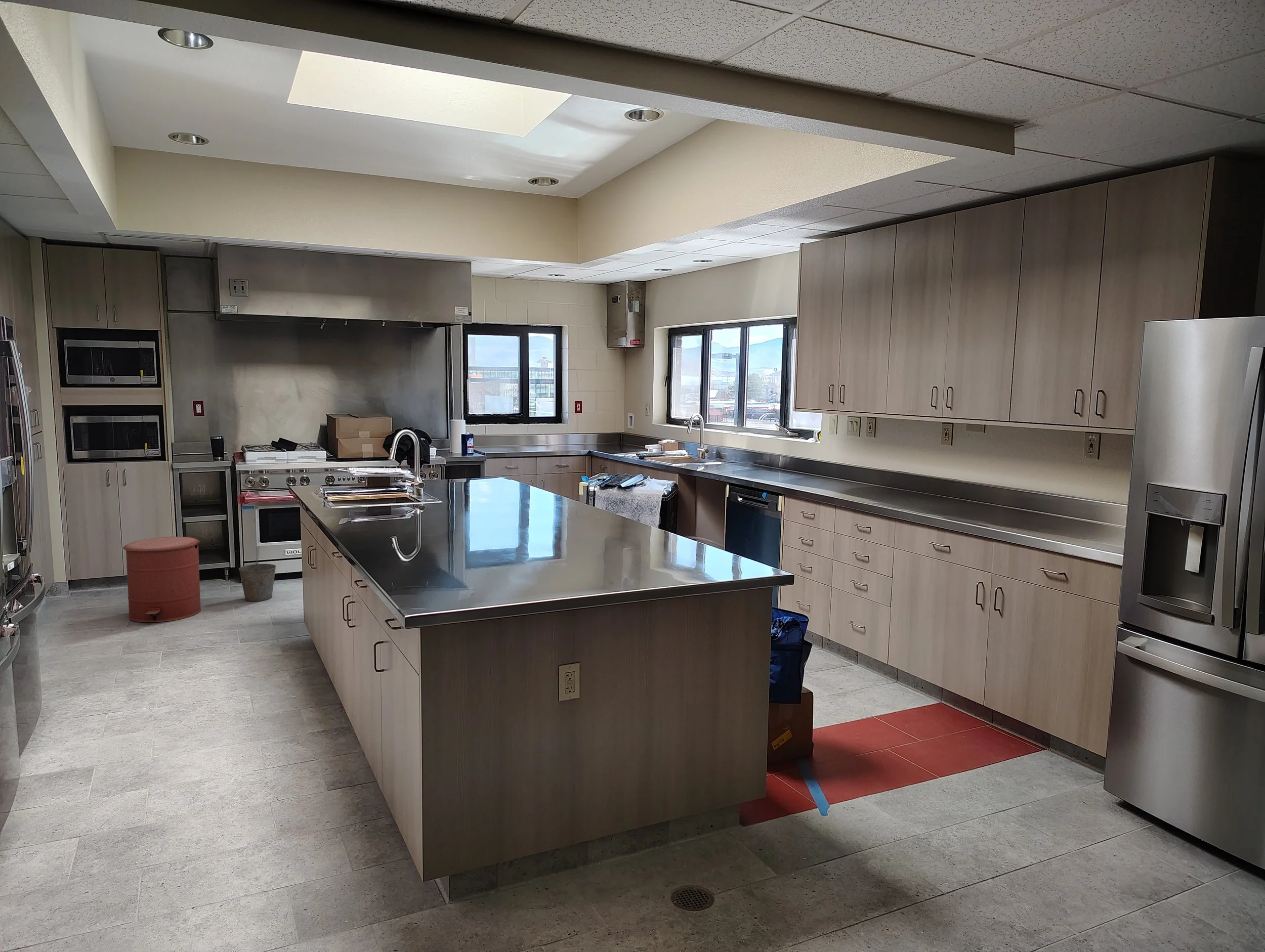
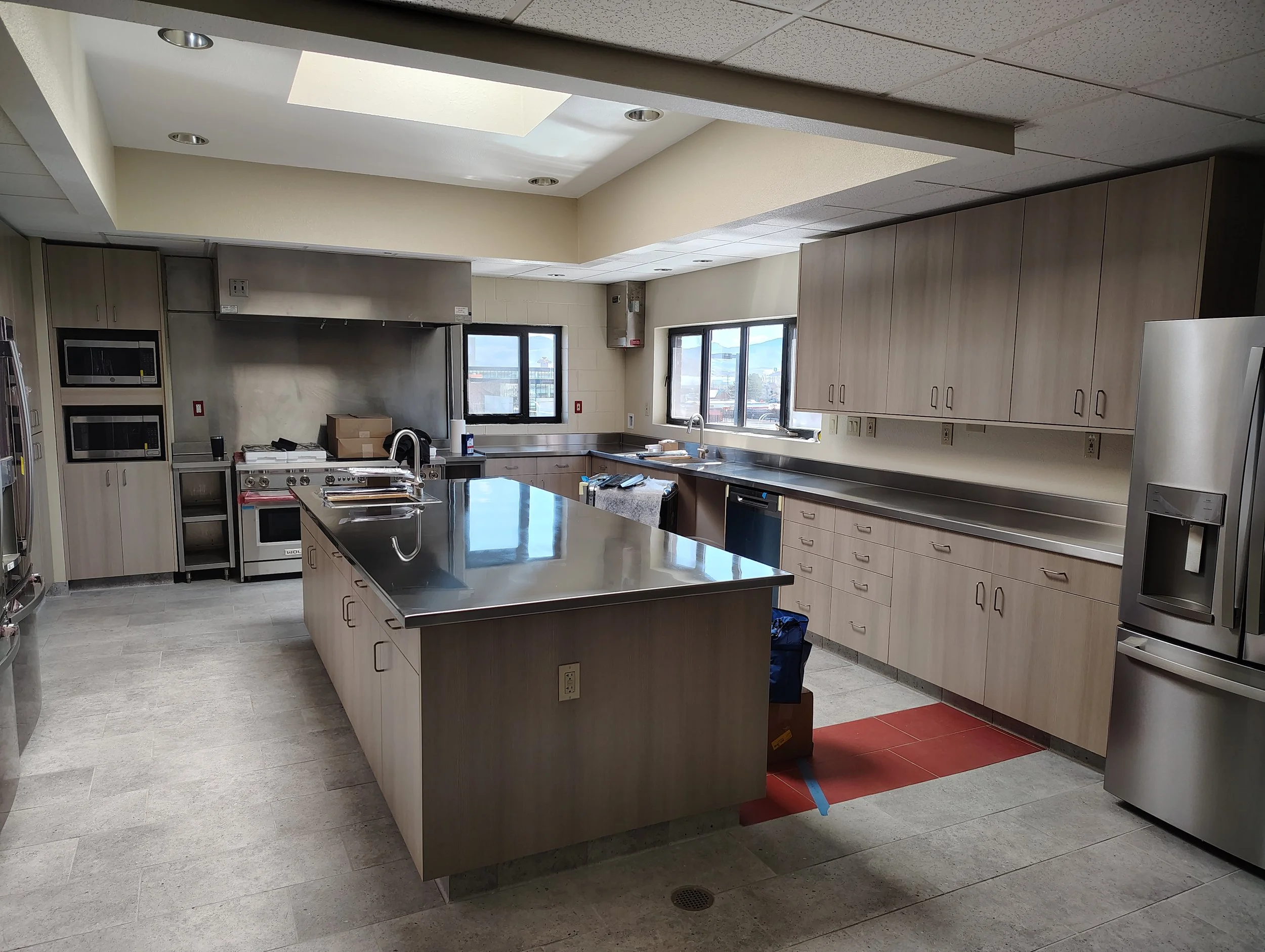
- trash can (163, 578)
- bucket (258, 573)
